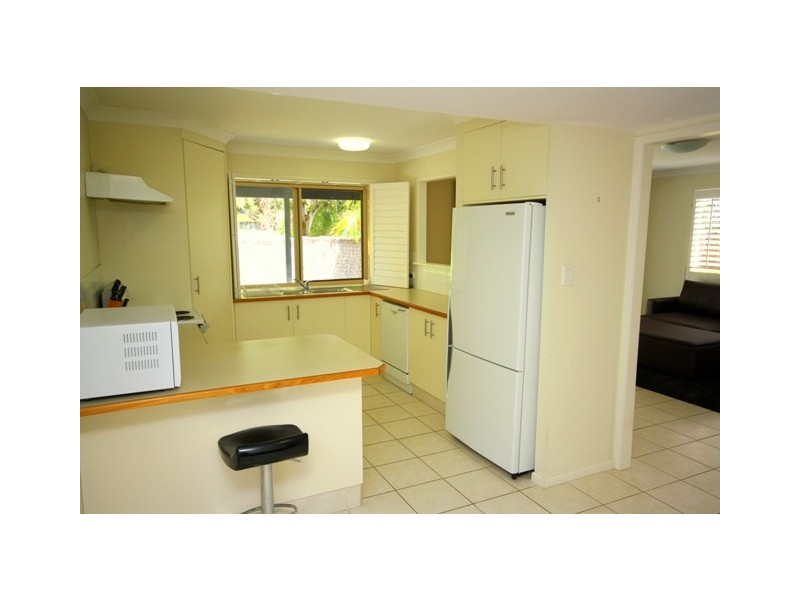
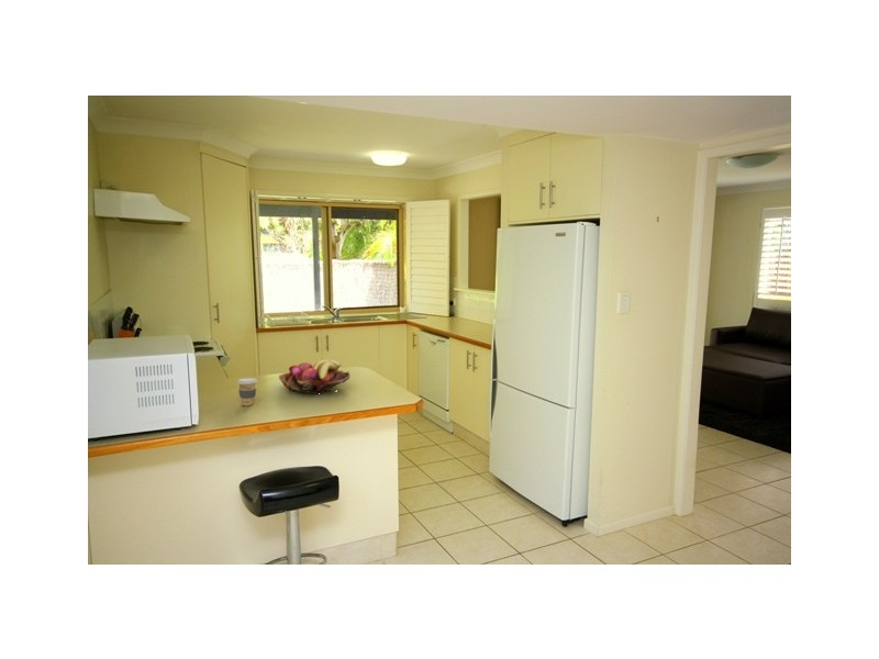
+ coffee cup (247, 391)
+ fruit basket (315, 375)
